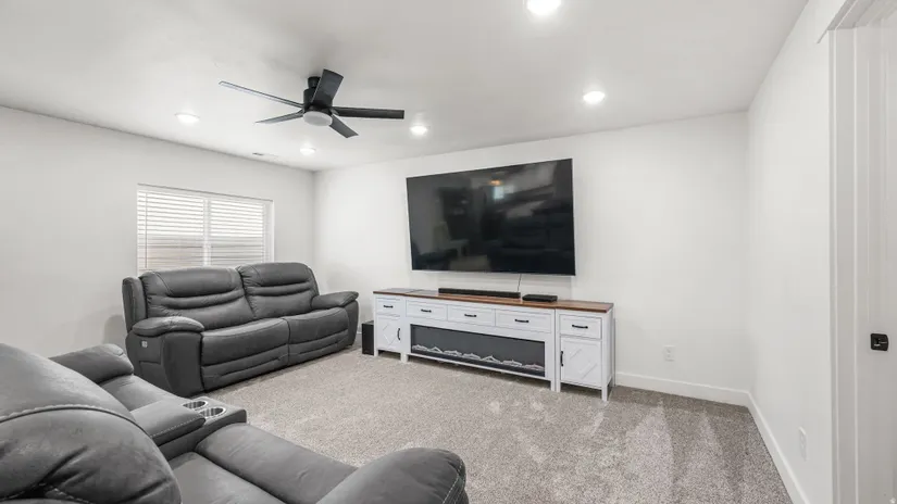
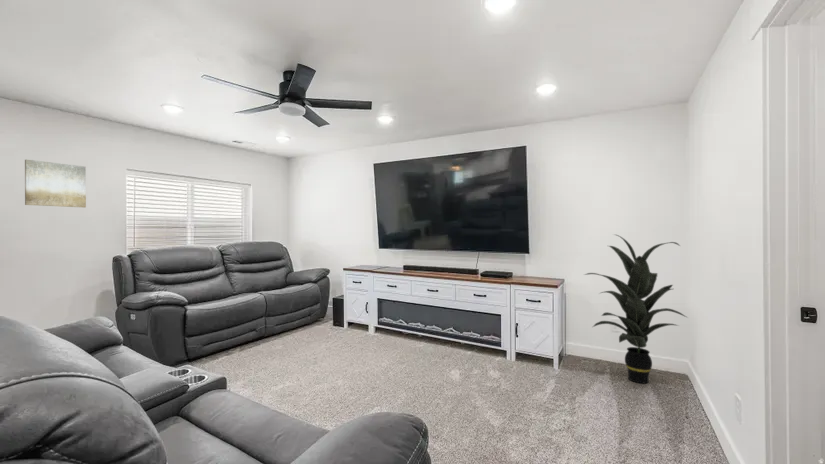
+ wall art (56, 184)
+ indoor plant (631, 305)
